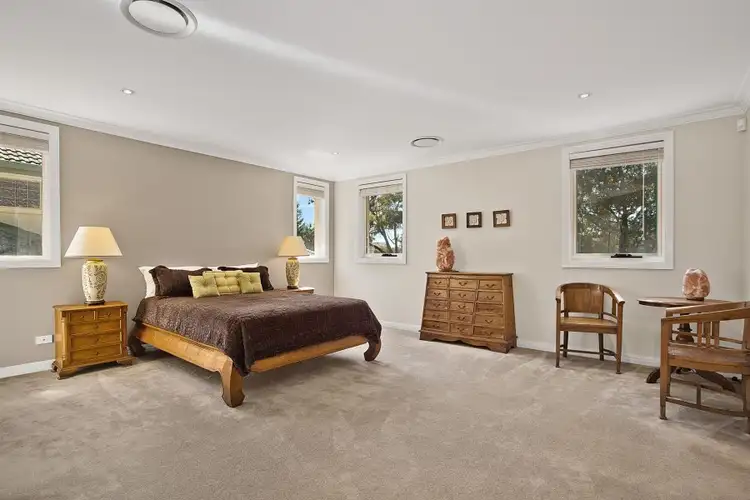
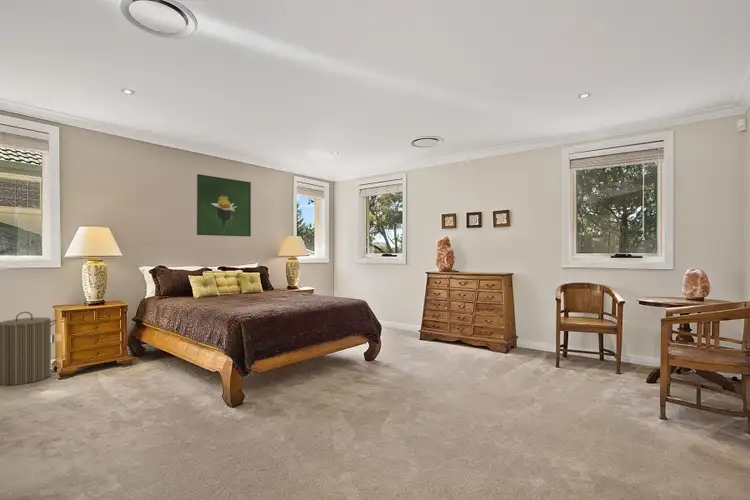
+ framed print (225, 207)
+ laundry hamper (25, 345)
